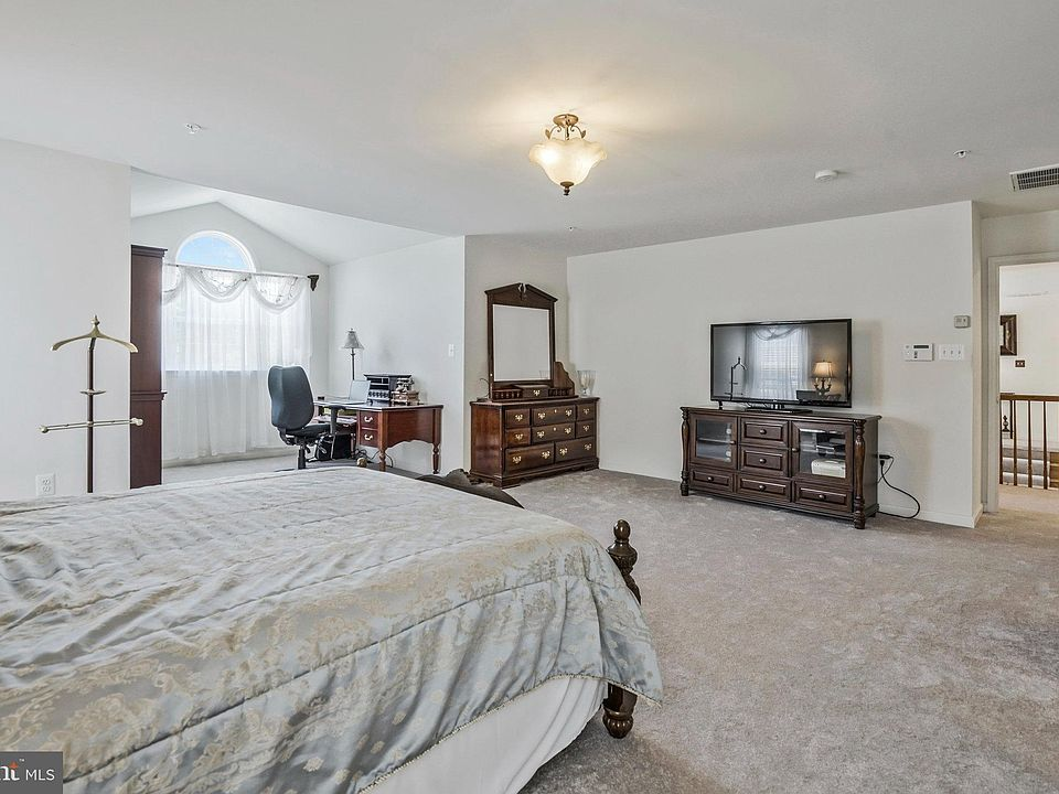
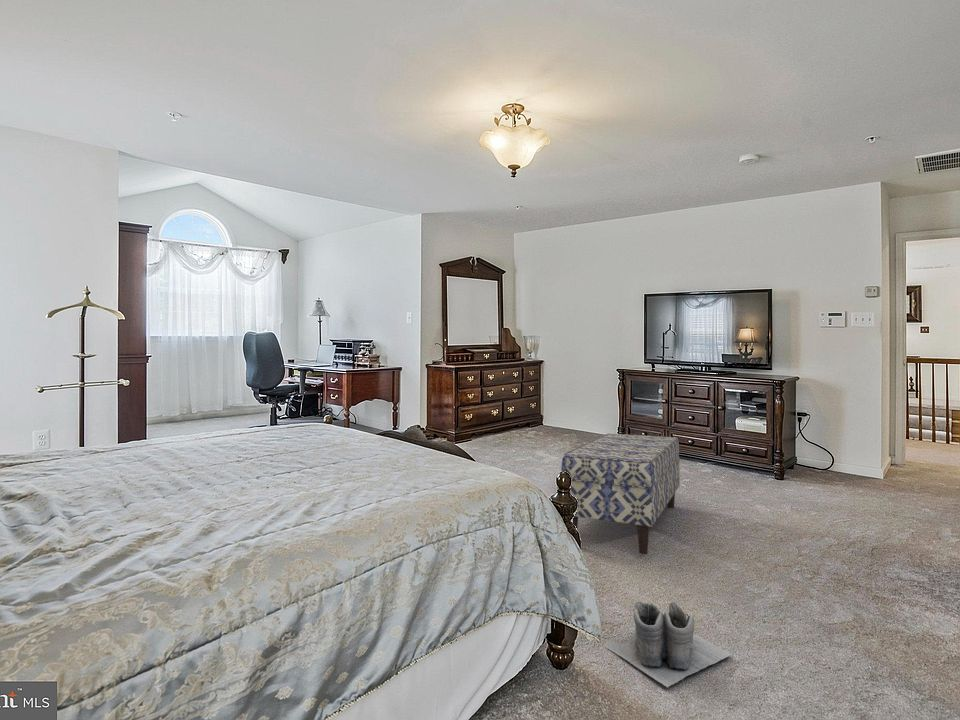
+ boots (666, 626)
+ bench (626, 484)
